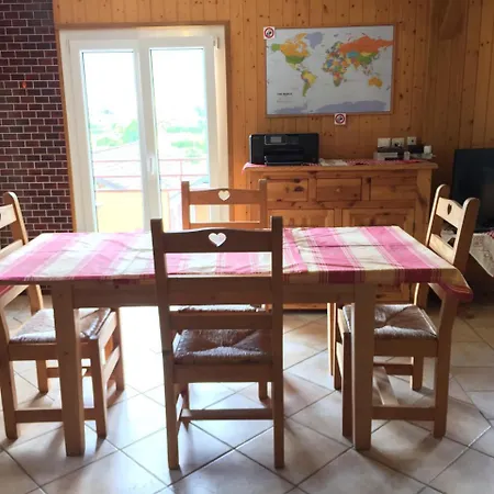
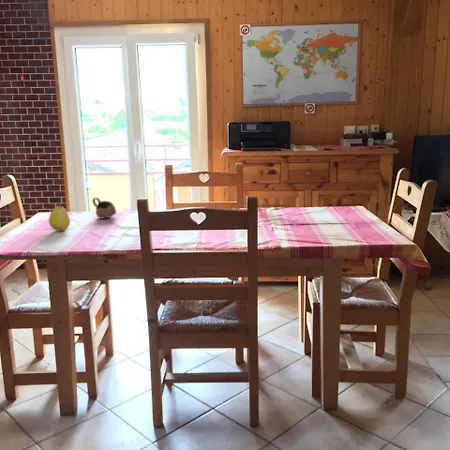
+ fruit (59, 217)
+ cup (104, 207)
